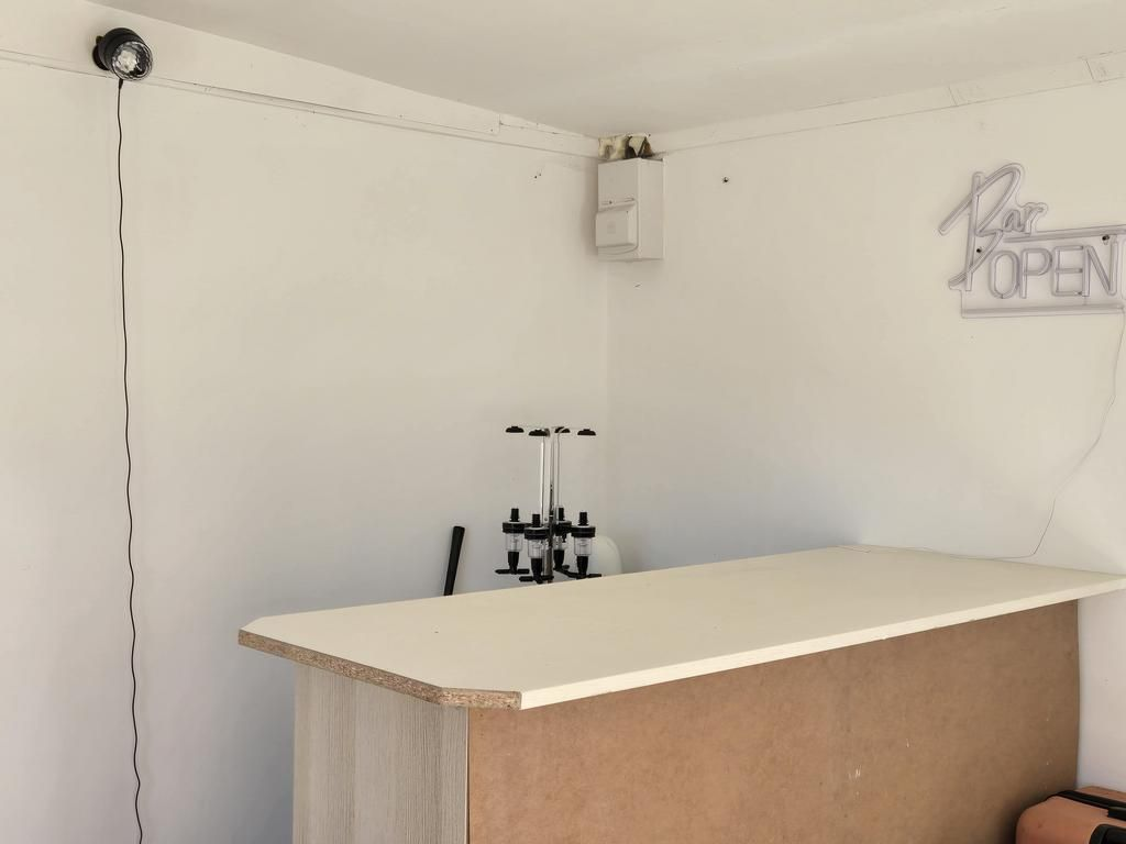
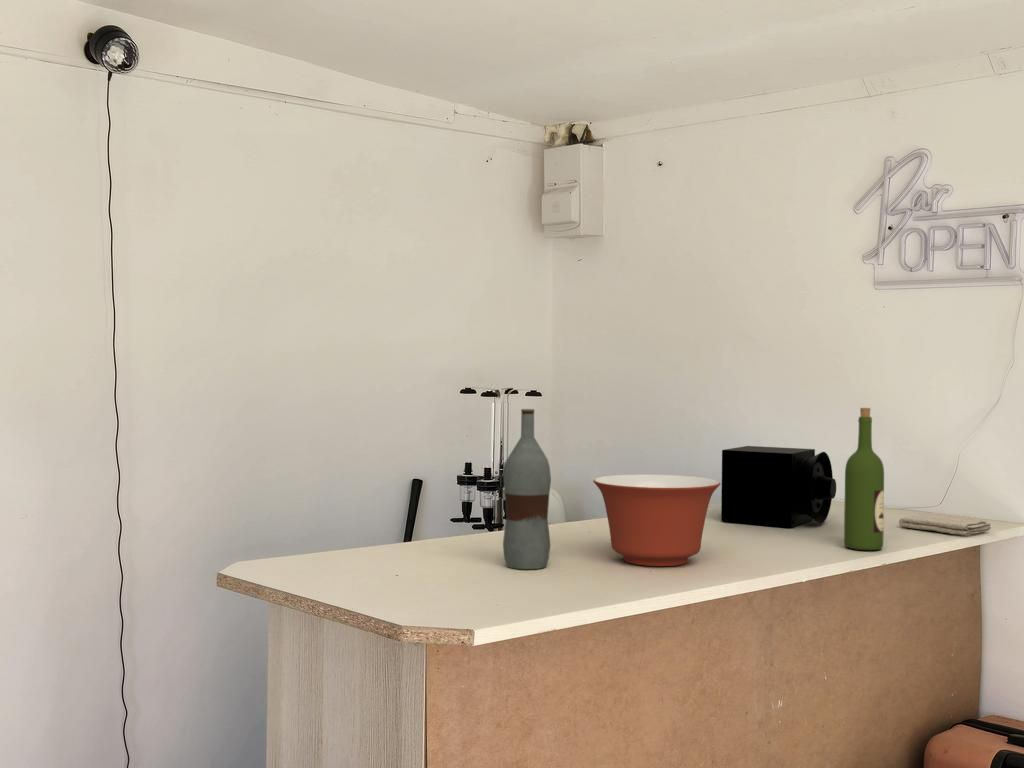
+ mixing bowl (655, 520)
+ bottle (527, 487)
+ speaker (782, 485)
+ wine bottle (864, 477)
+ washcloth (944, 523)
